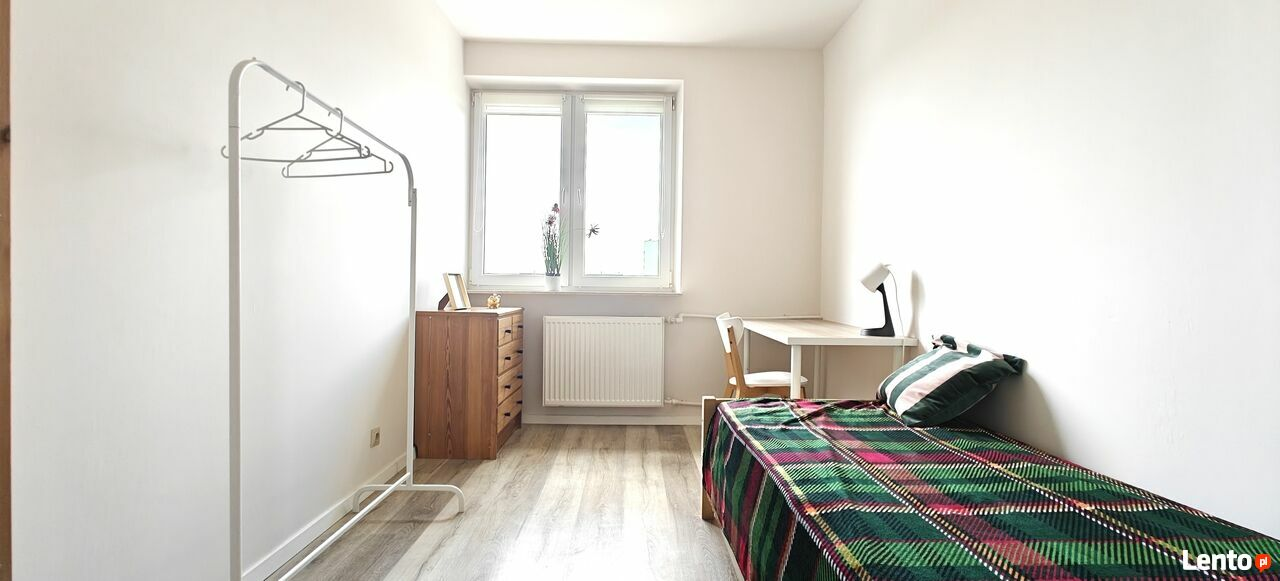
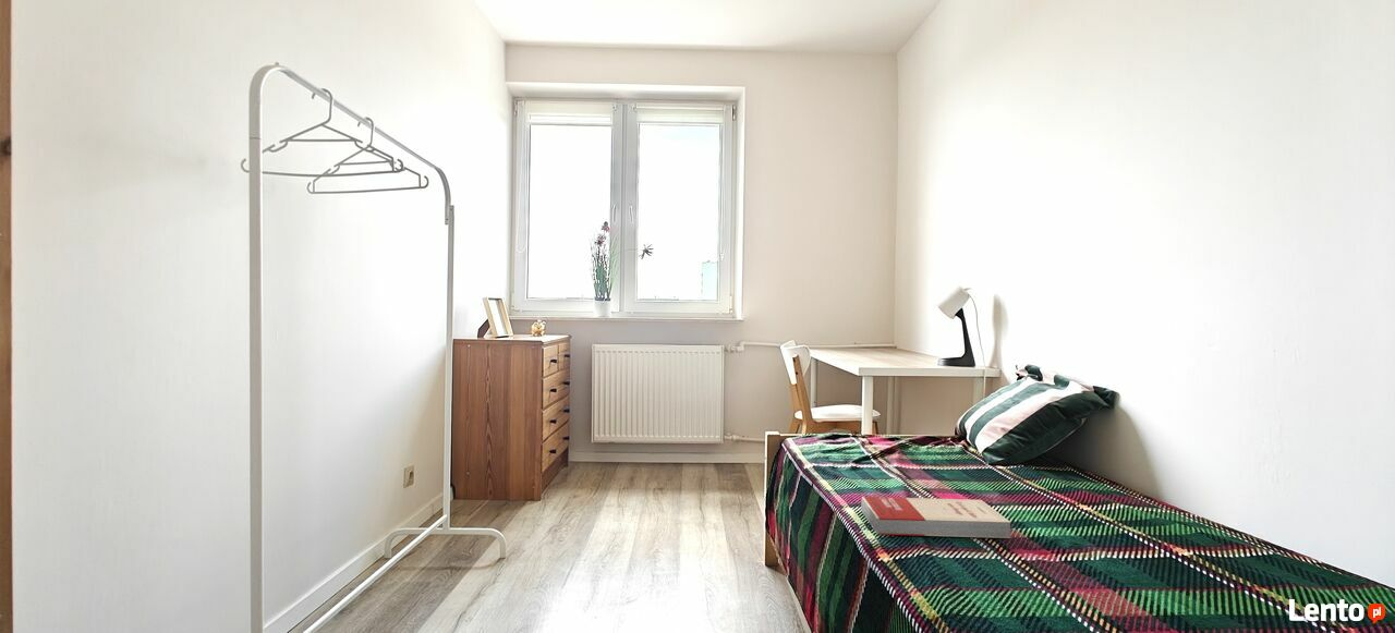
+ book (931, 515)
